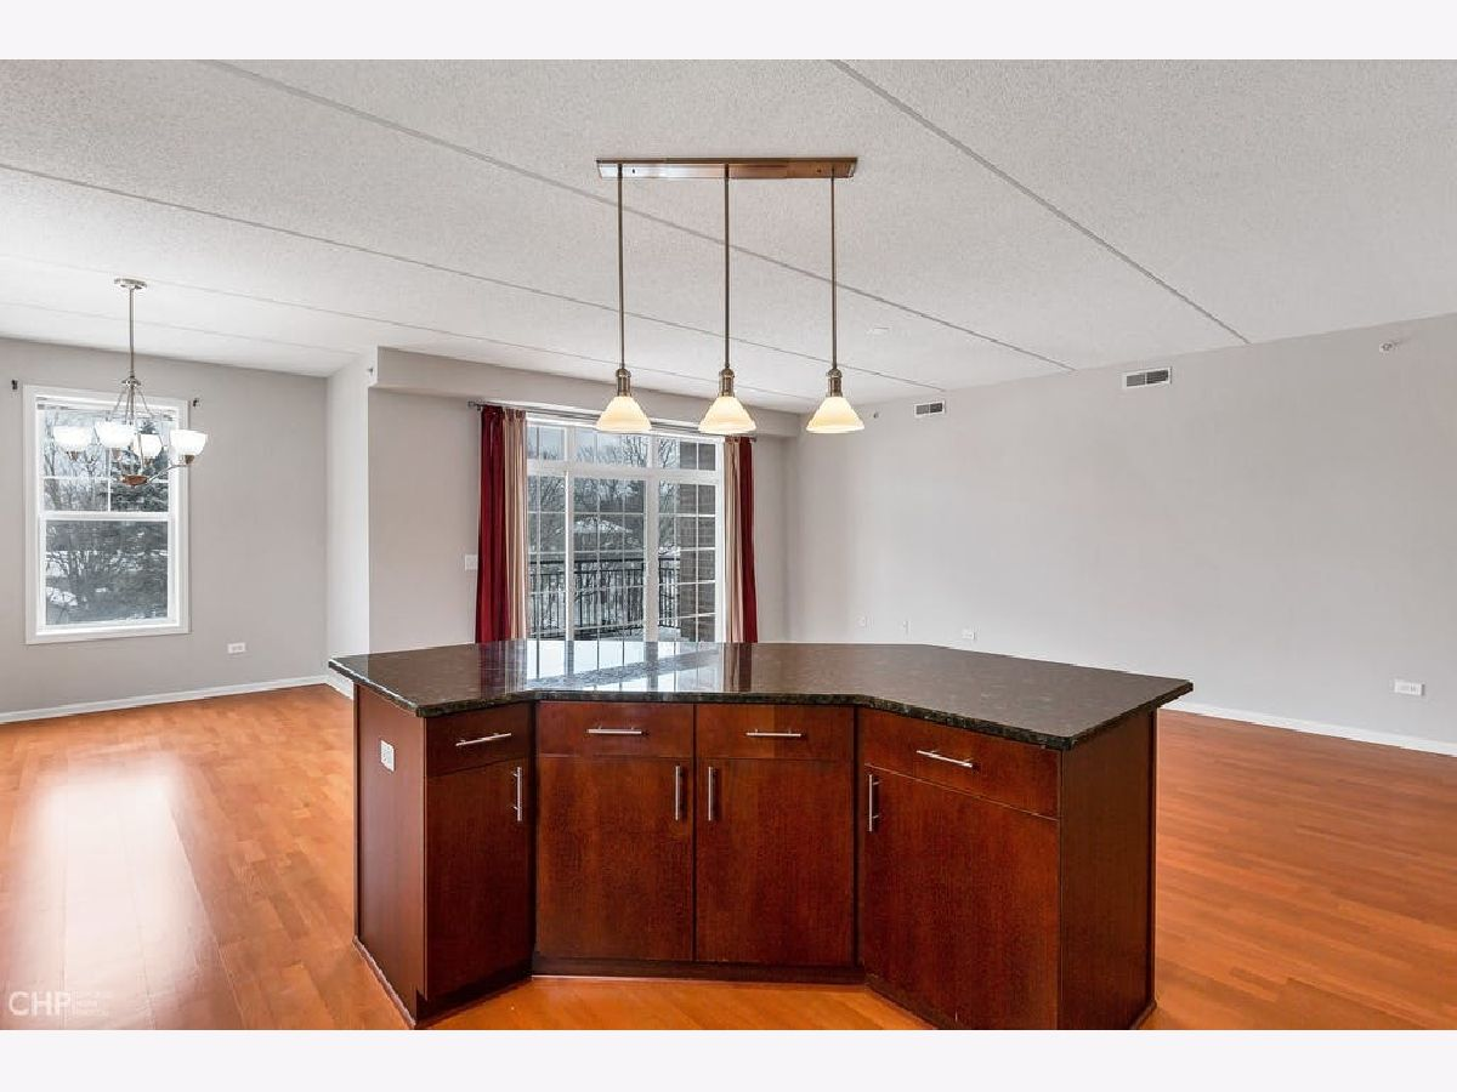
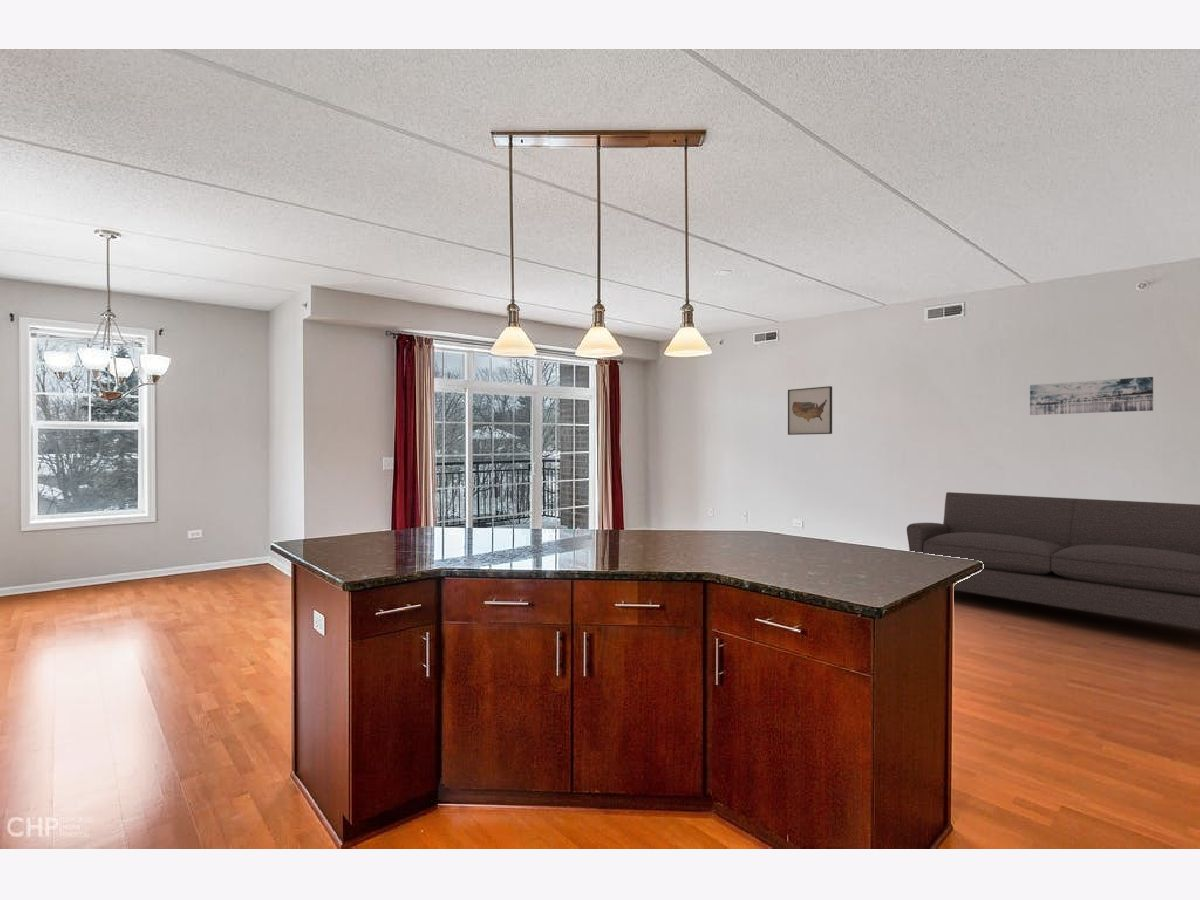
+ wall art (1088, 397)
+ wall art (809, 411)
+ sofa (1064, 556)
